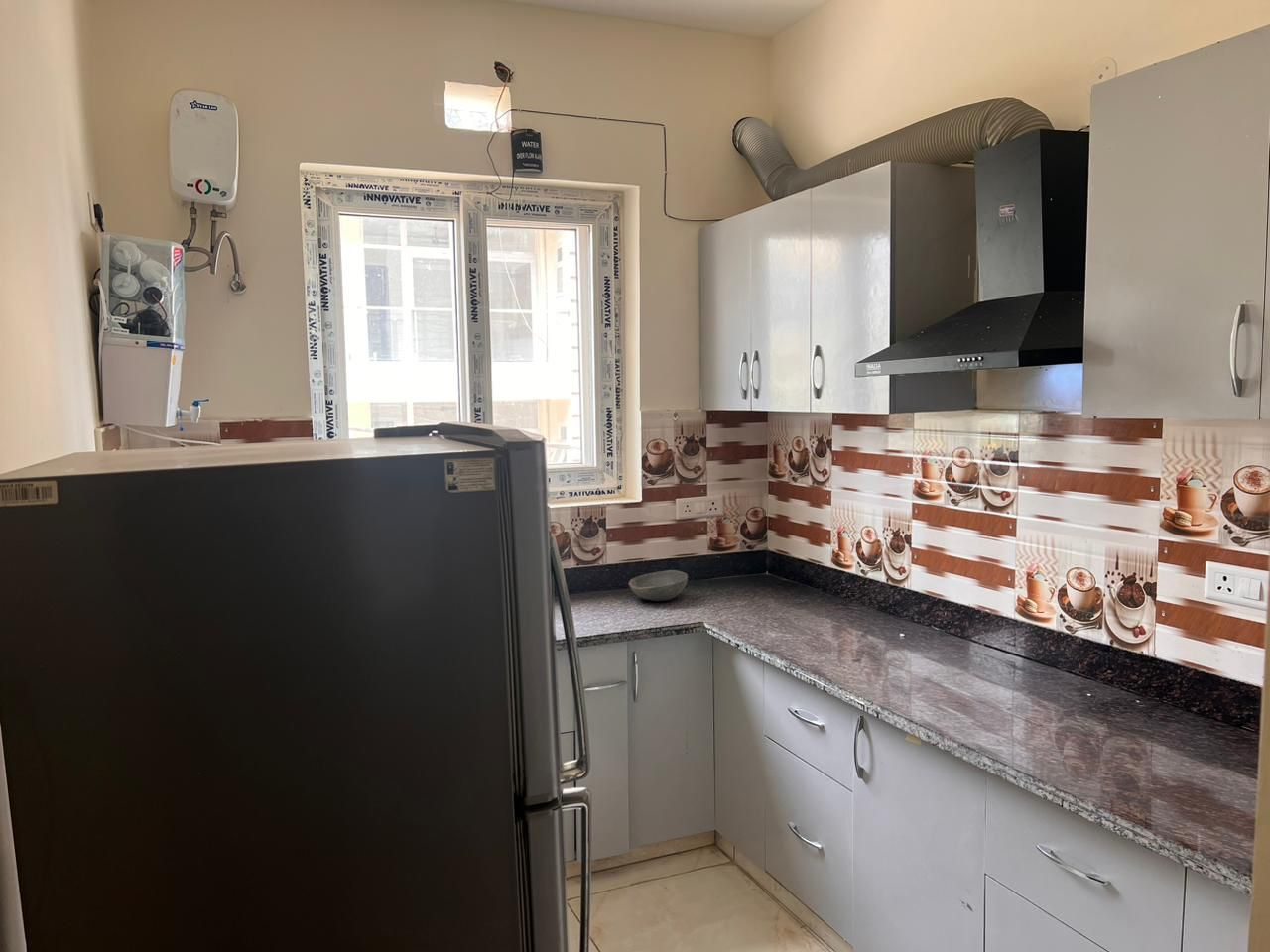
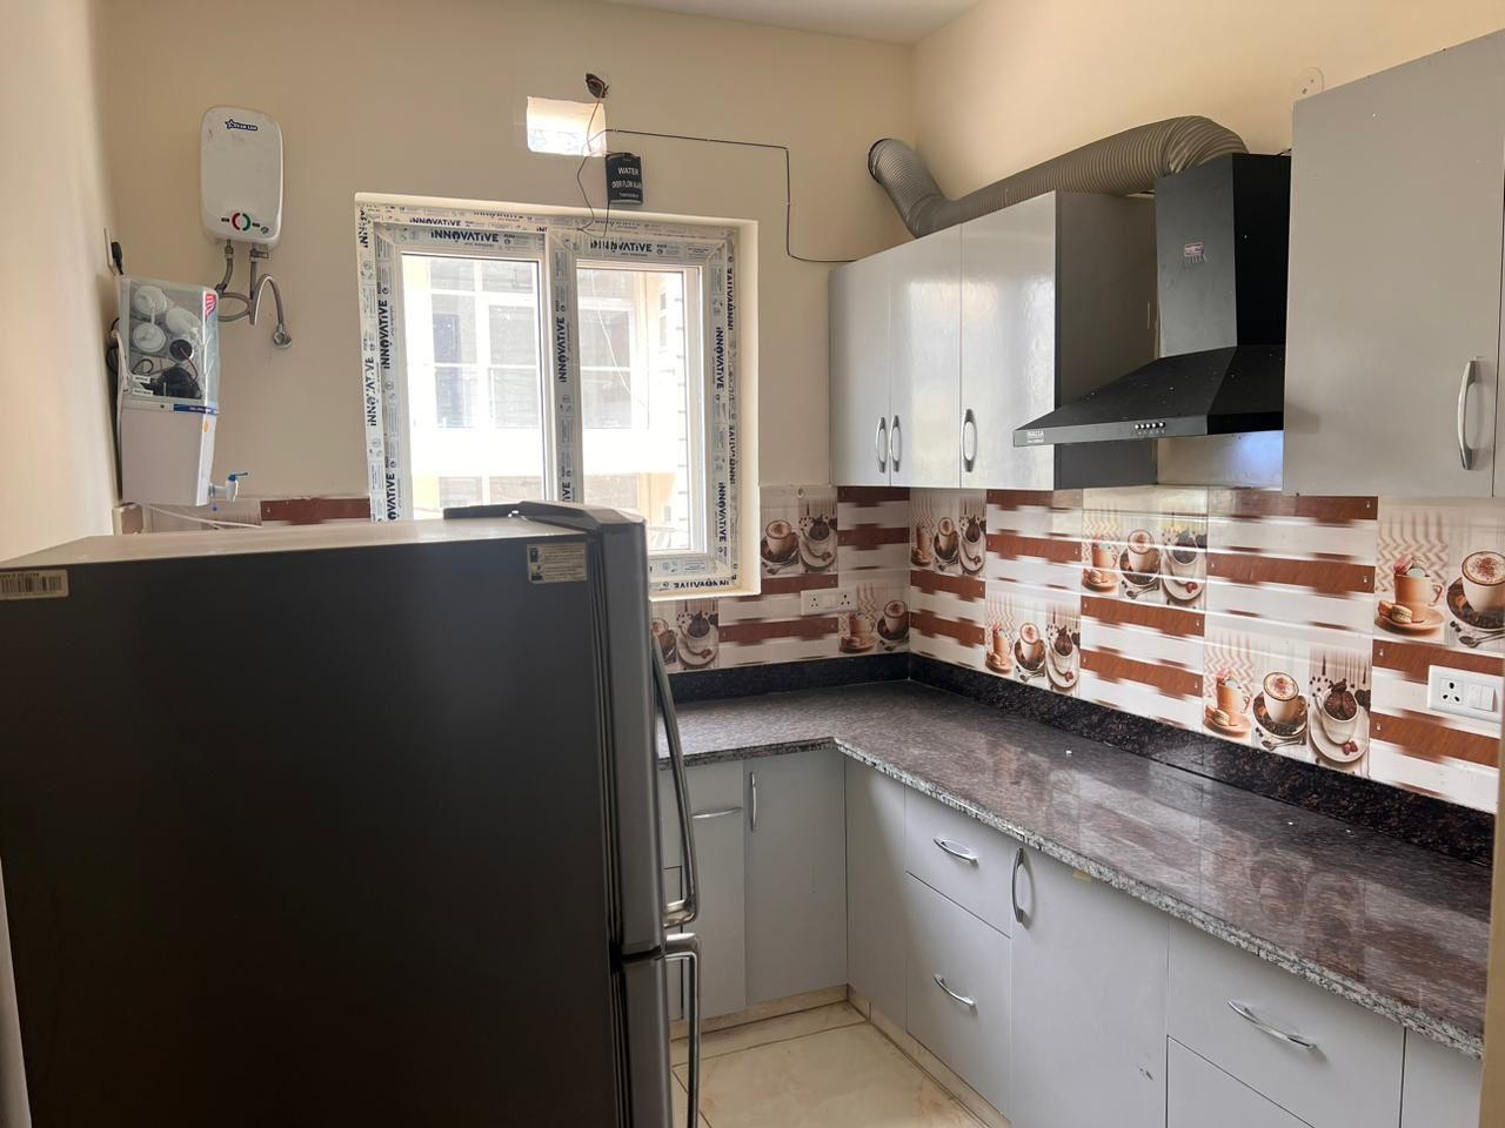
- bowl (658, 587)
